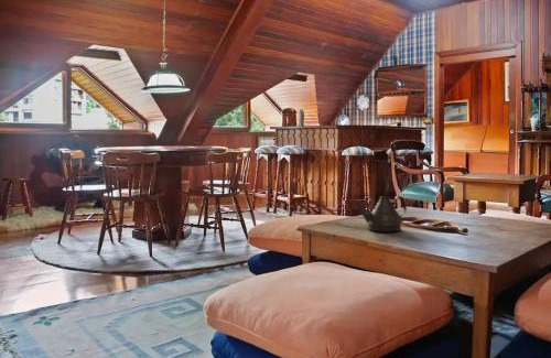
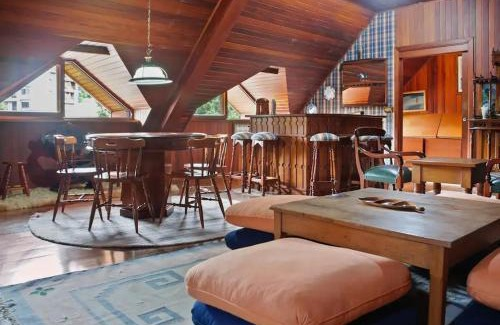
- teapot (377, 213)
